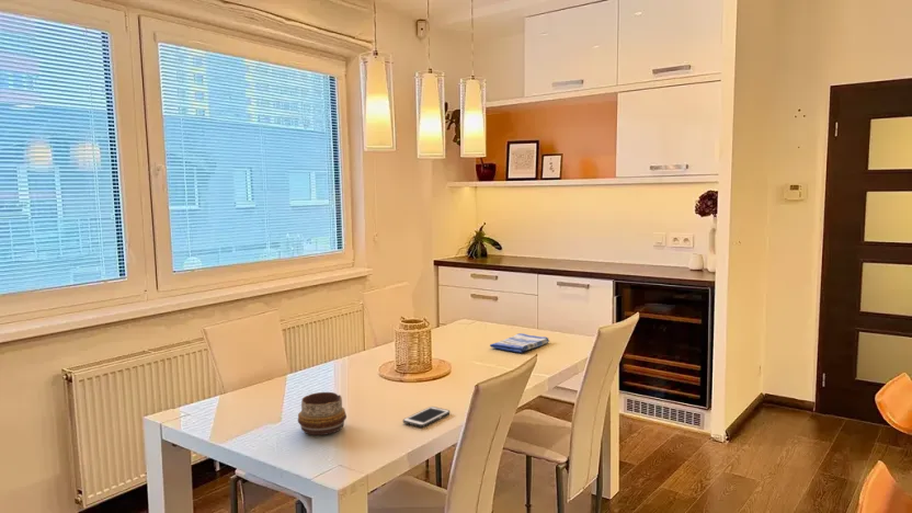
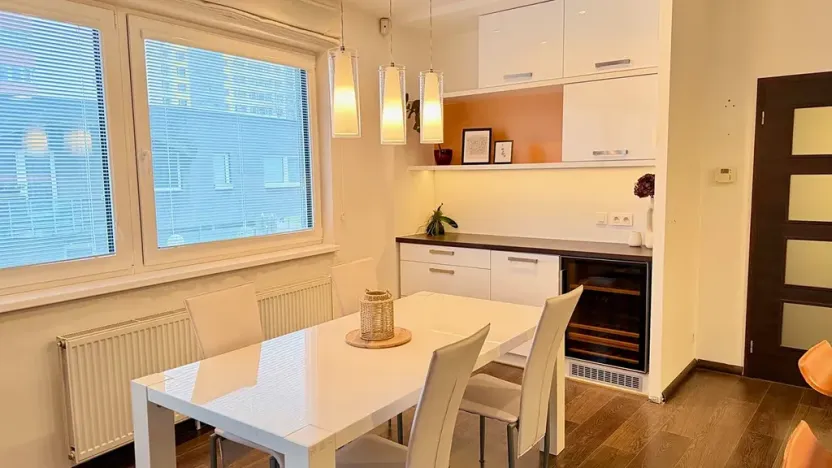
- decorative bowl (321, 413)
- cell phone (426, 417)
- dish towel (520, 342)
